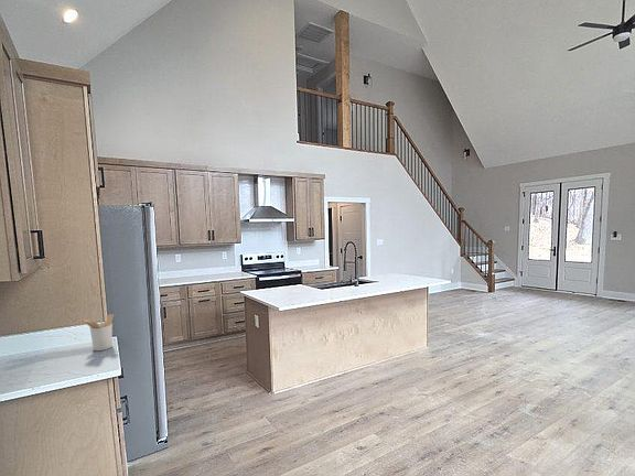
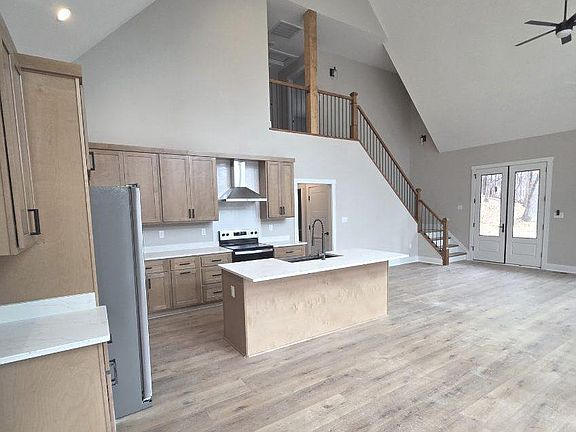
- utensil holder (98, 333)
